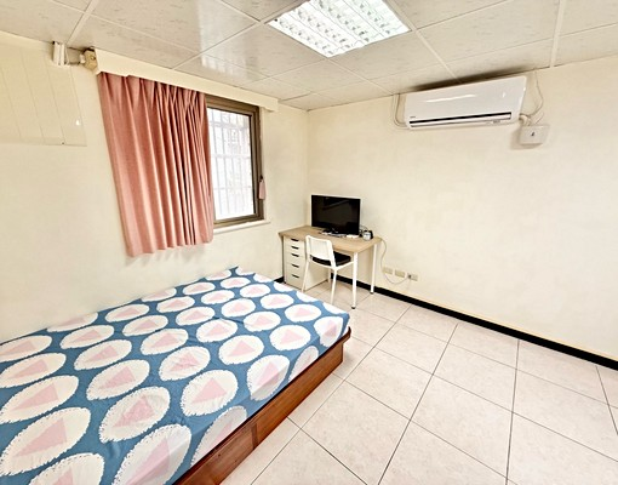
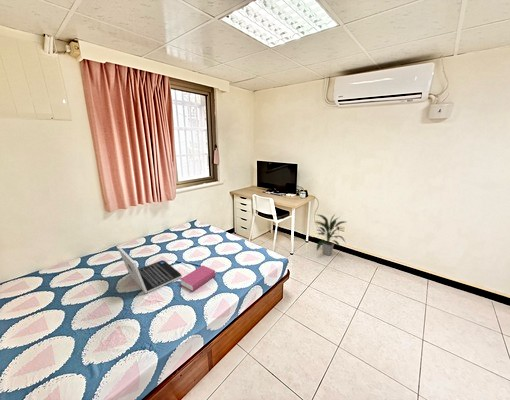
+ laptop (151, 264)
+ book (198, 277)
+ indoor plant (327, 233)
